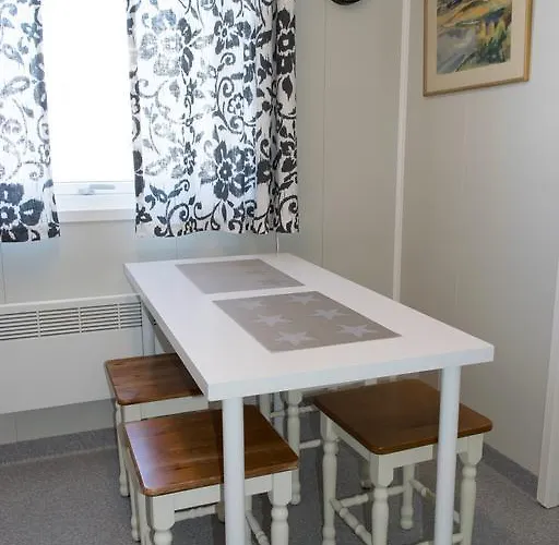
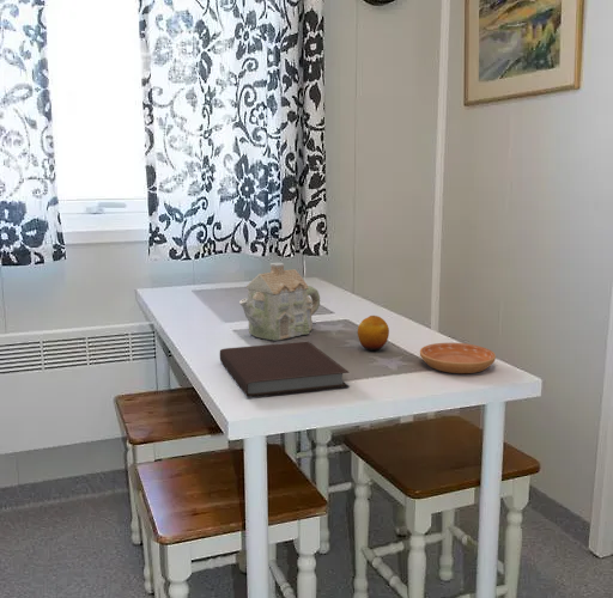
+ notebook (280, 366)
+ saucer (456, 358)
+ fruit (372, 331)
+ teapot (281, 298)
